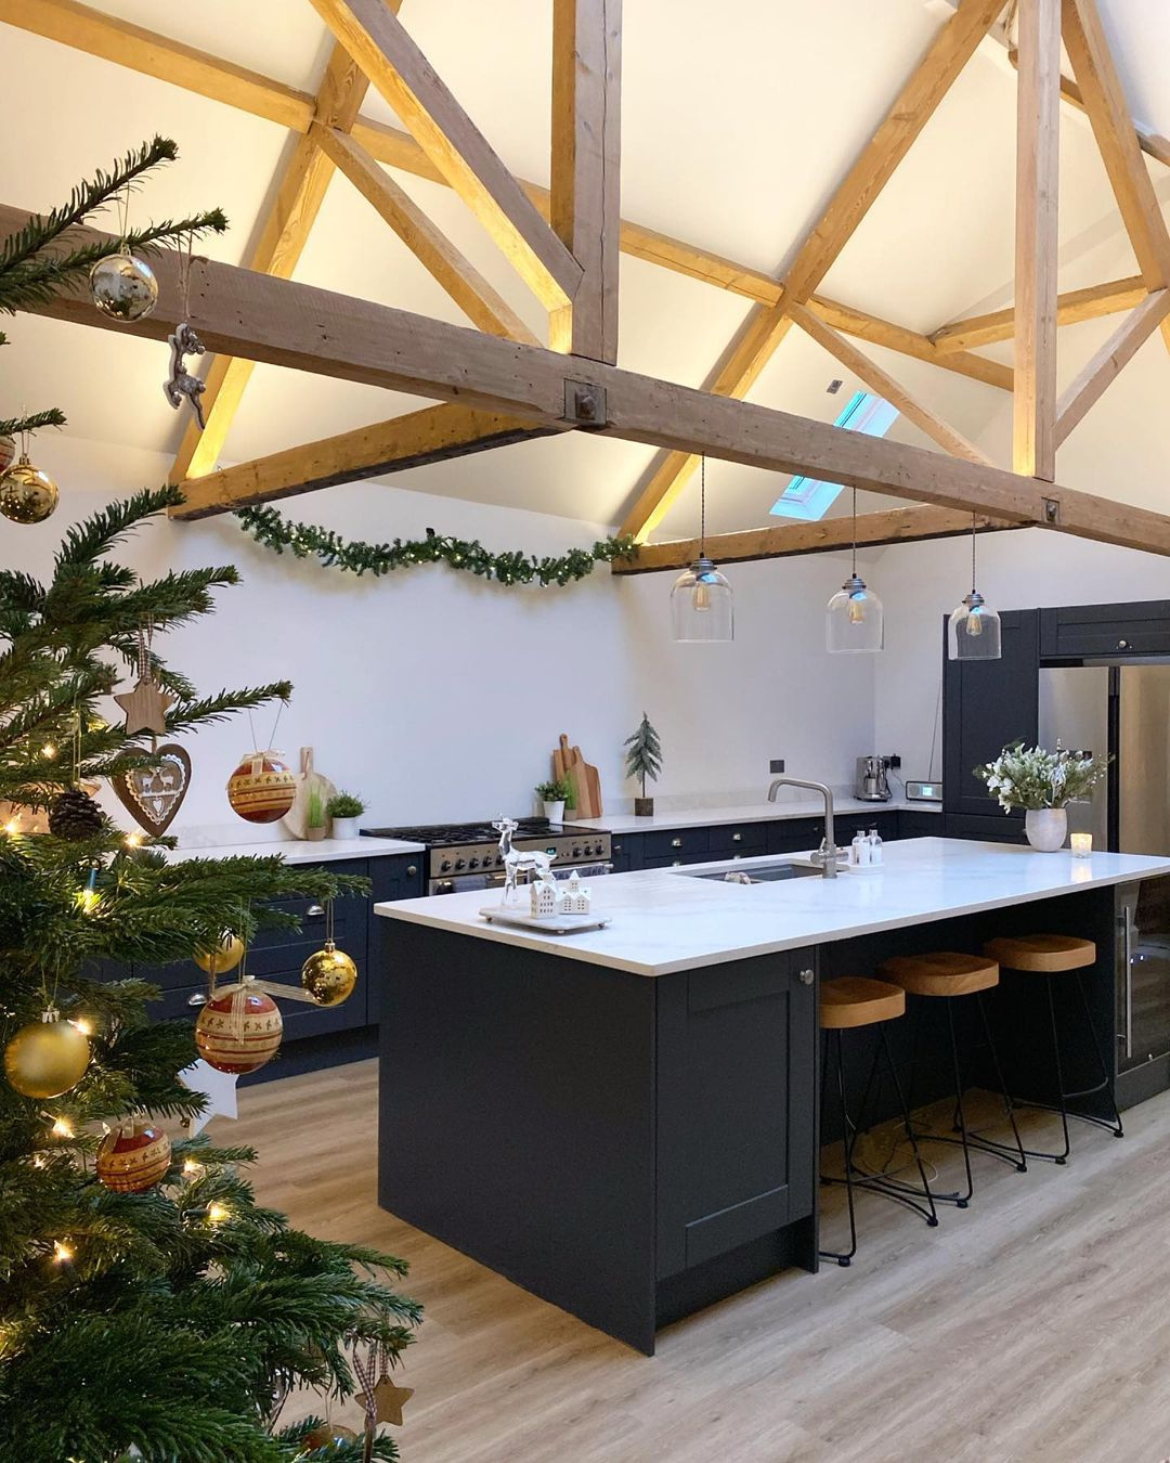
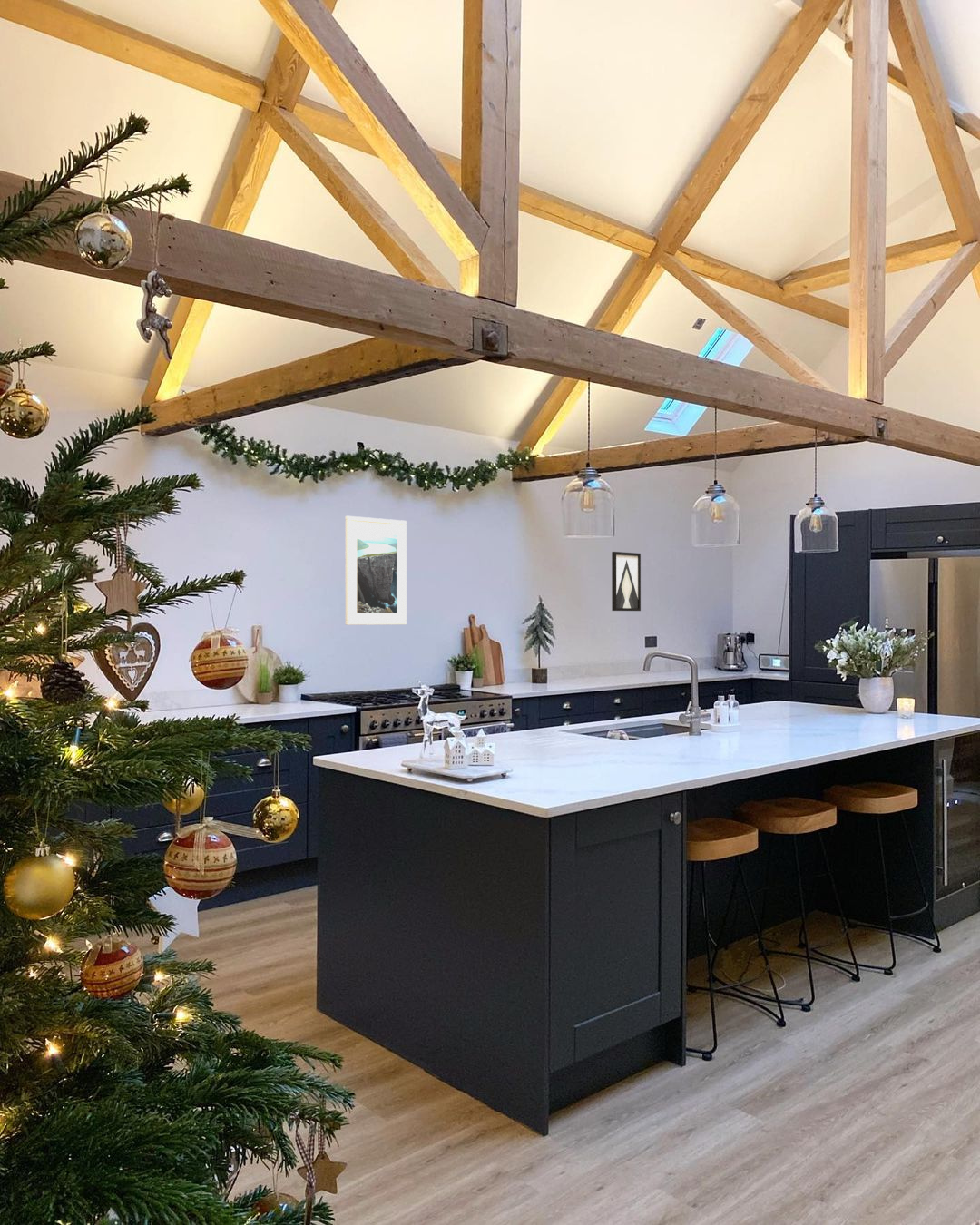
+ wall art (626, 582)
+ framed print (377, 571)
